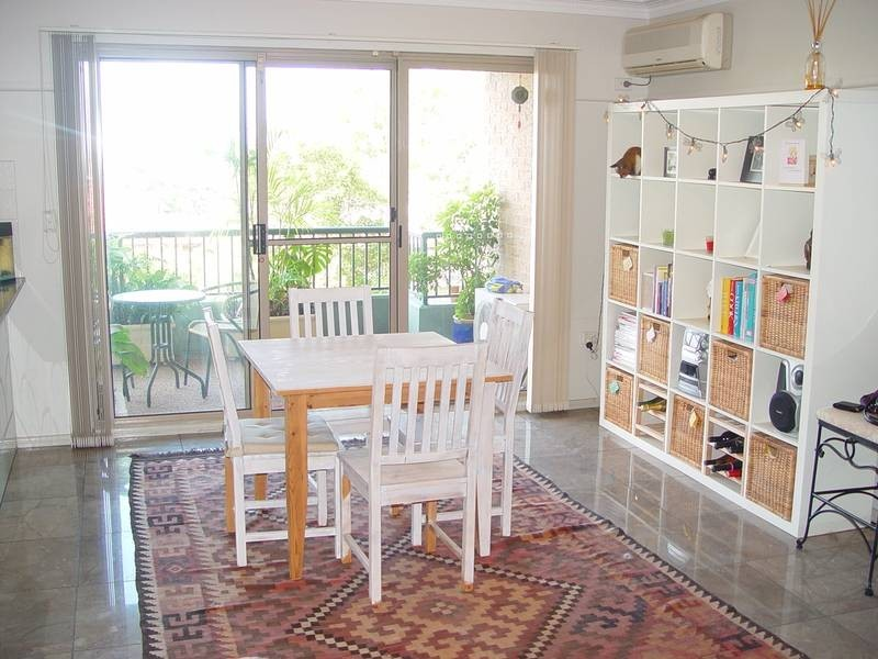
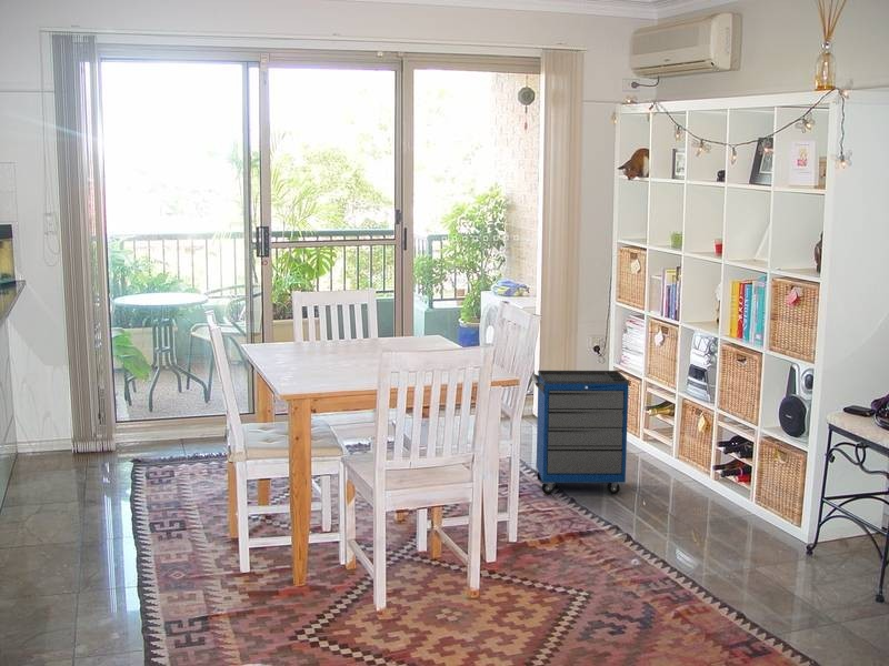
+ cabinet (576, 432)
